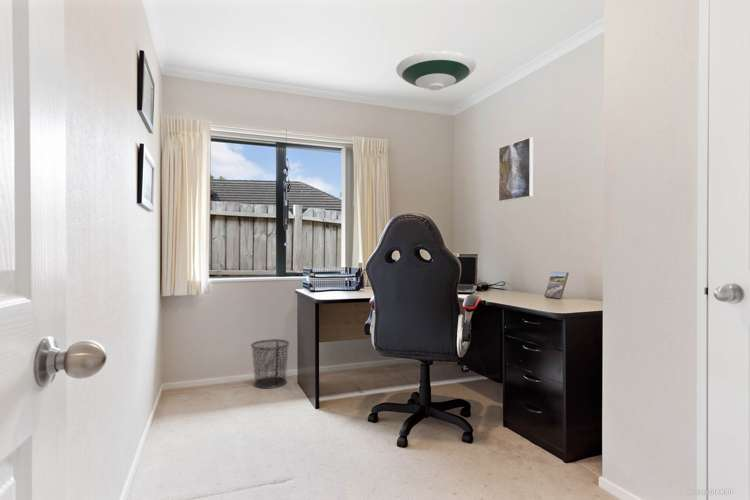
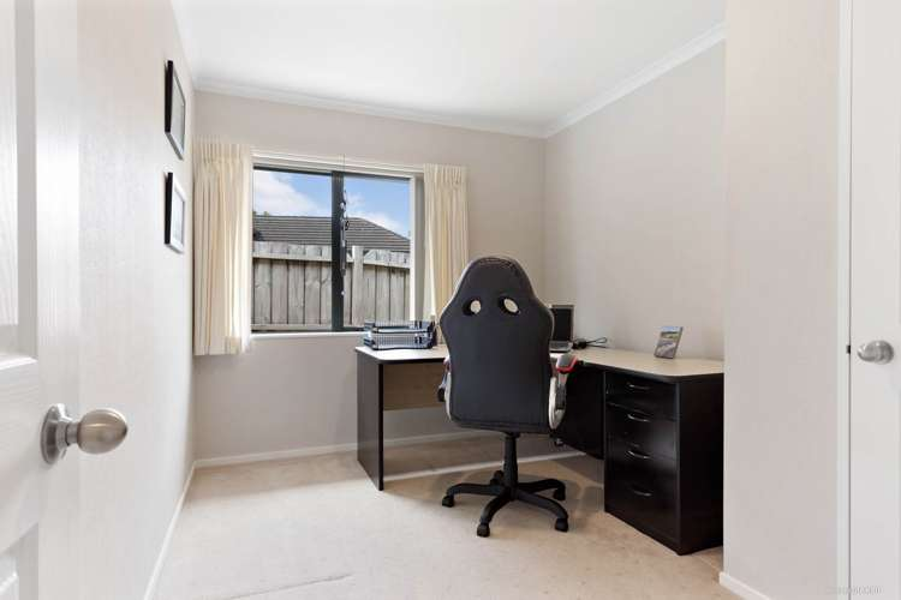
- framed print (515, 171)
- waste bin (270, 363)
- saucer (435, 78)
